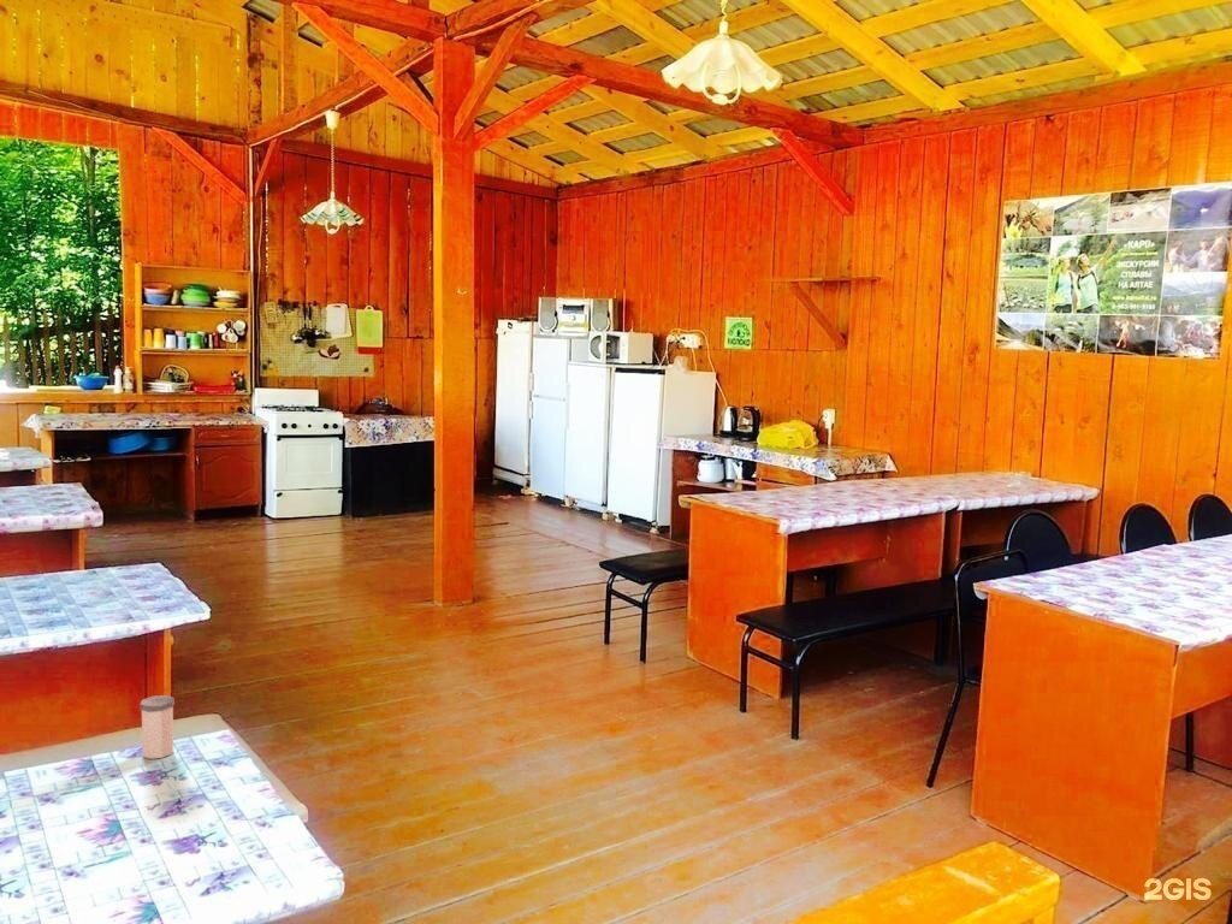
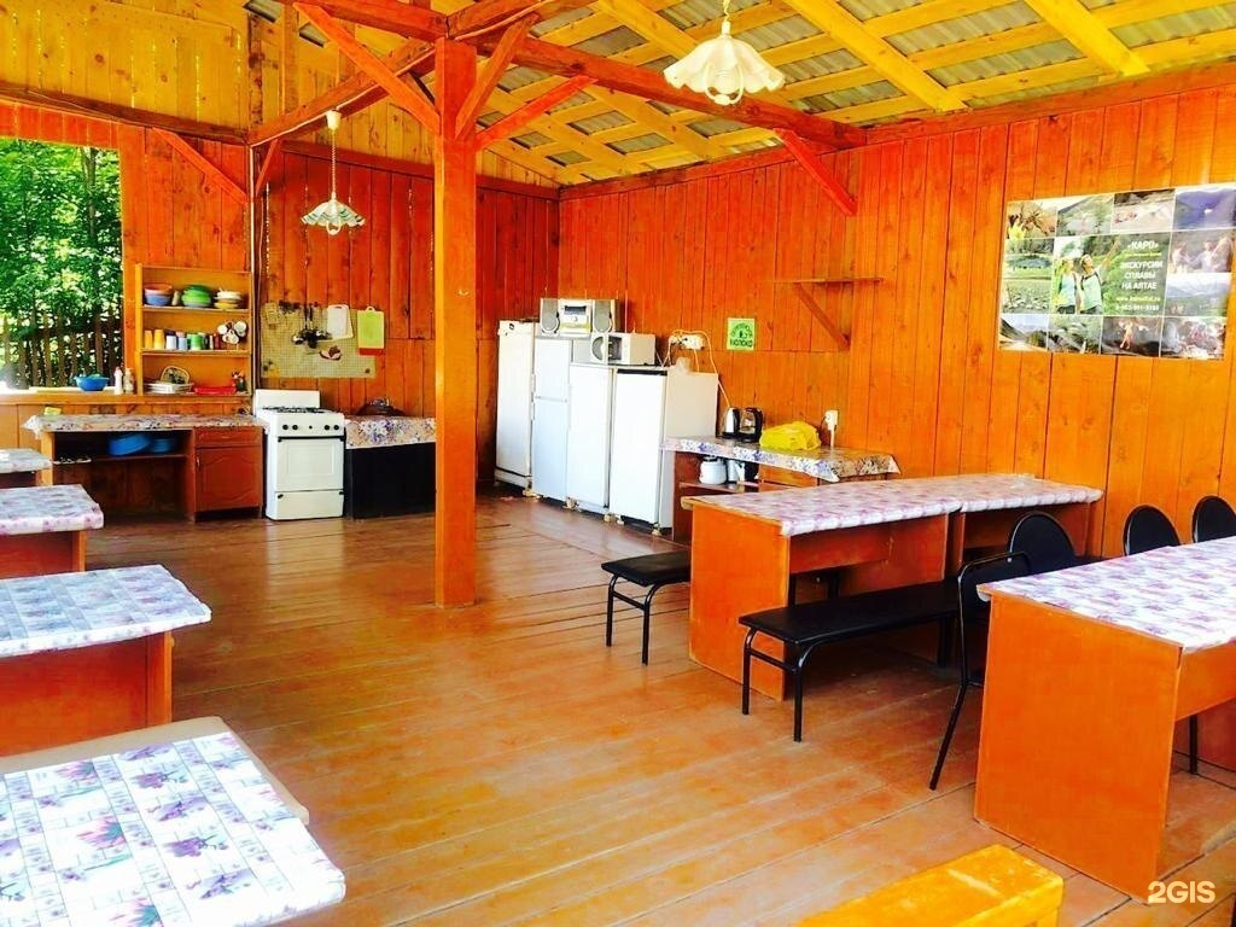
- salt shaker (158, 727)
